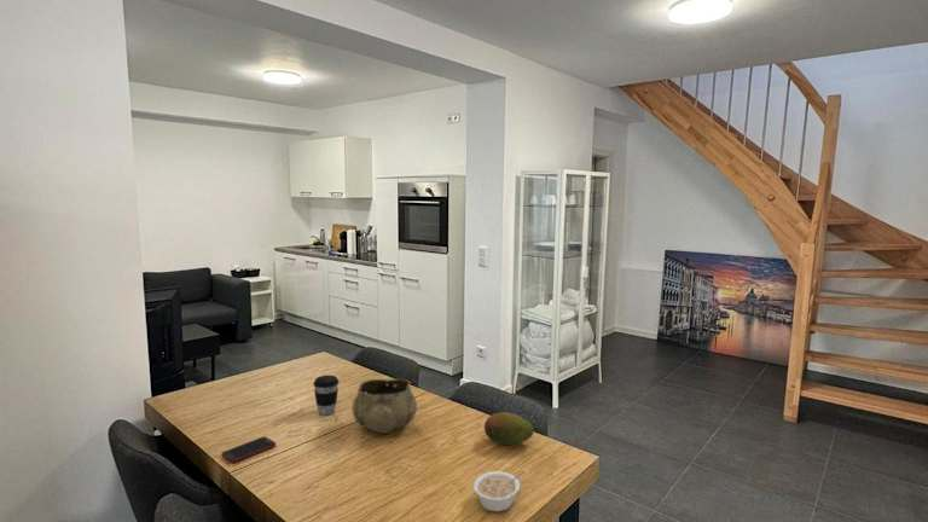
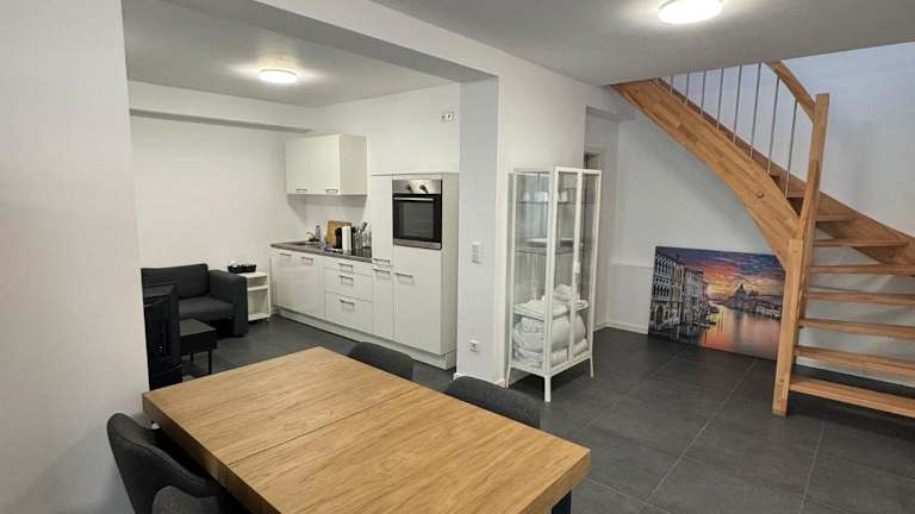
- coffee cup (326, 395)
- fruit (507, 428)
- cell phone (249, 448)
- decorative bowl (384, 406)
- legume (497, 489)
